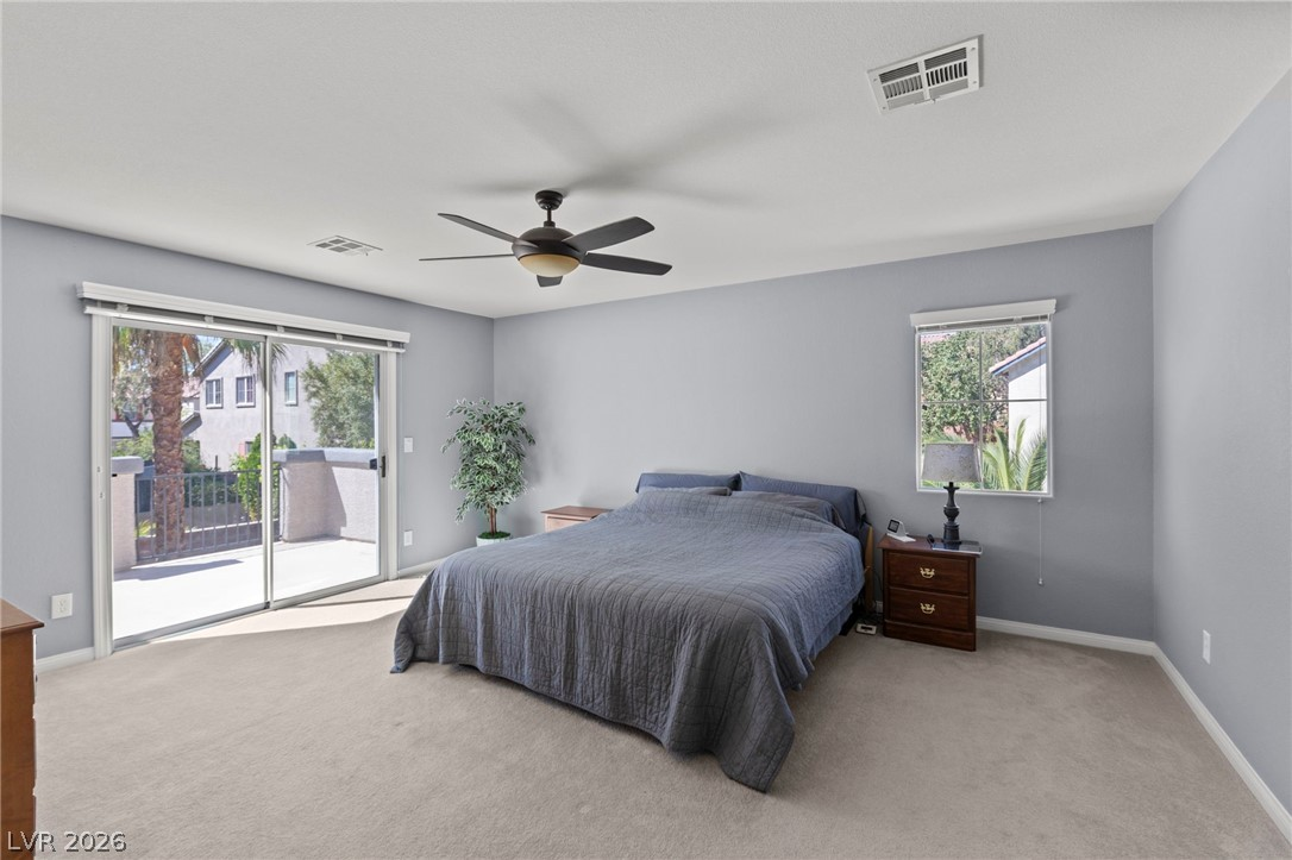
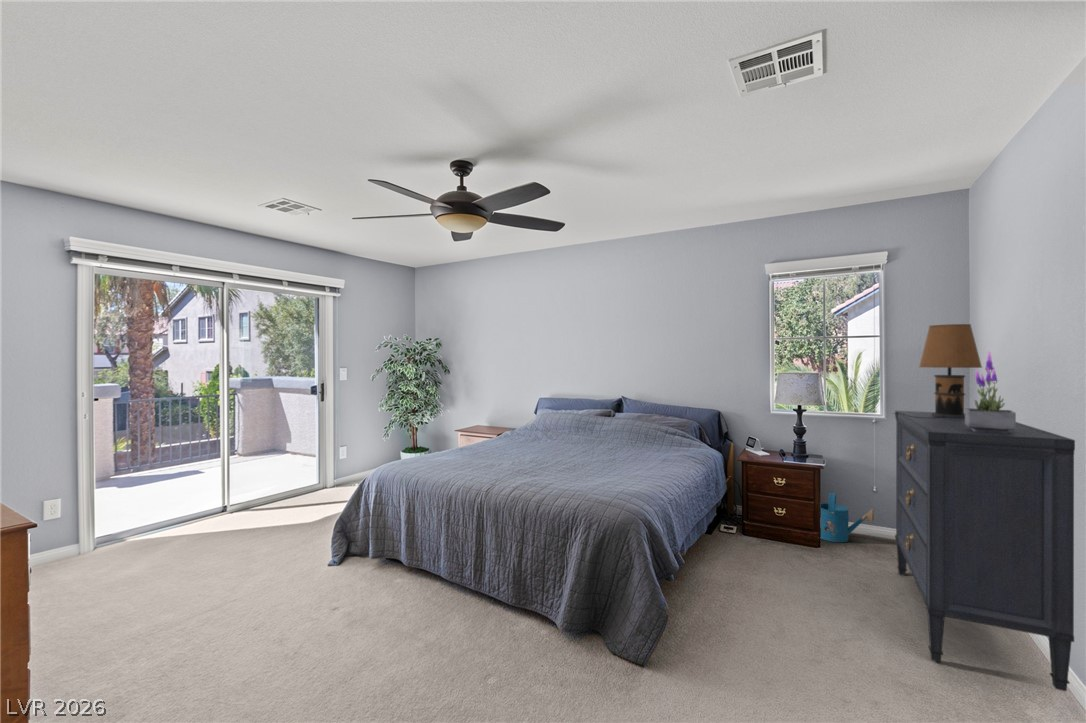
+ dresser (963, 520)
+ potted plant (989, 390)
+ table lamp (936, 367)
+ watering can (844, 517)
